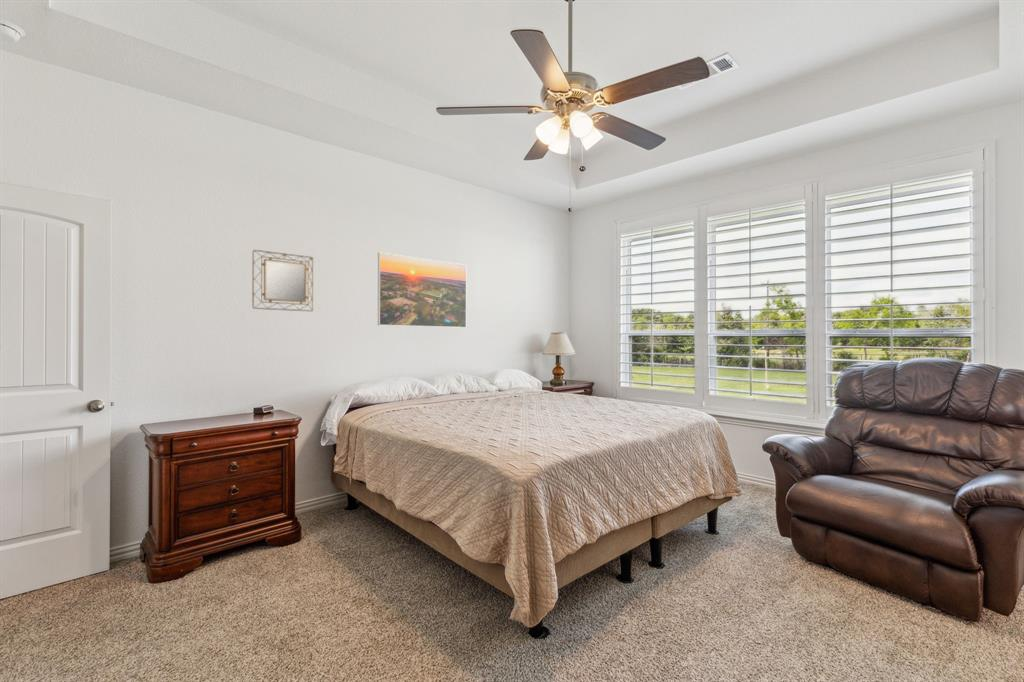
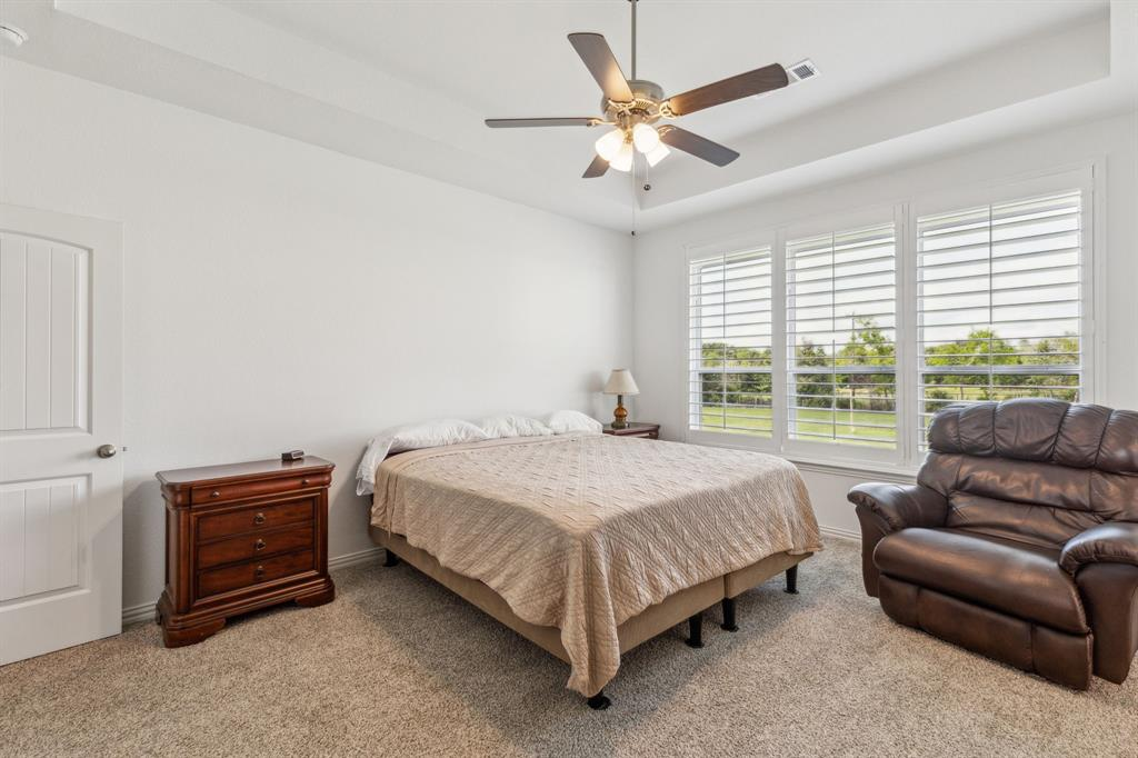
- home mirror (284, 281)
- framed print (425, 292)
